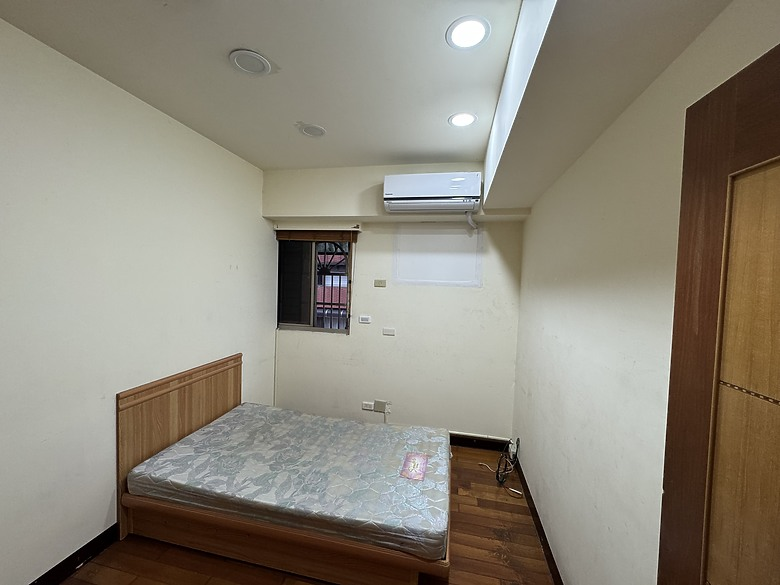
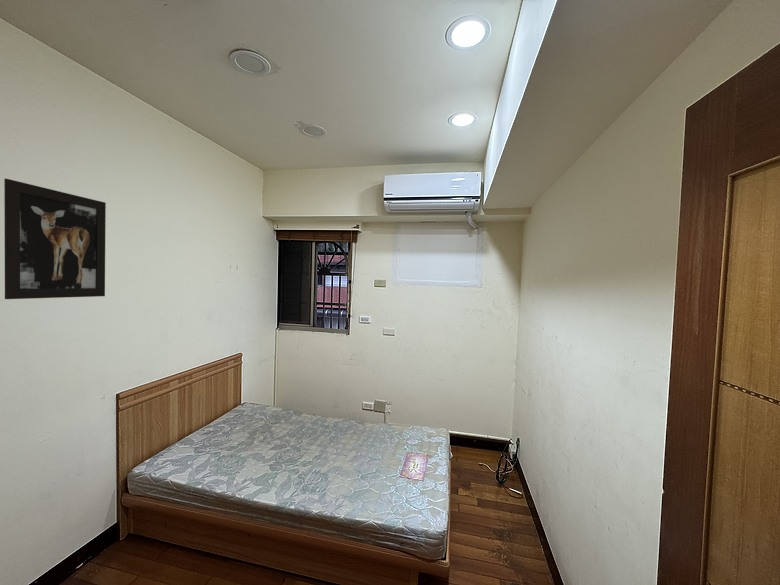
+ wall art (61, 245)
